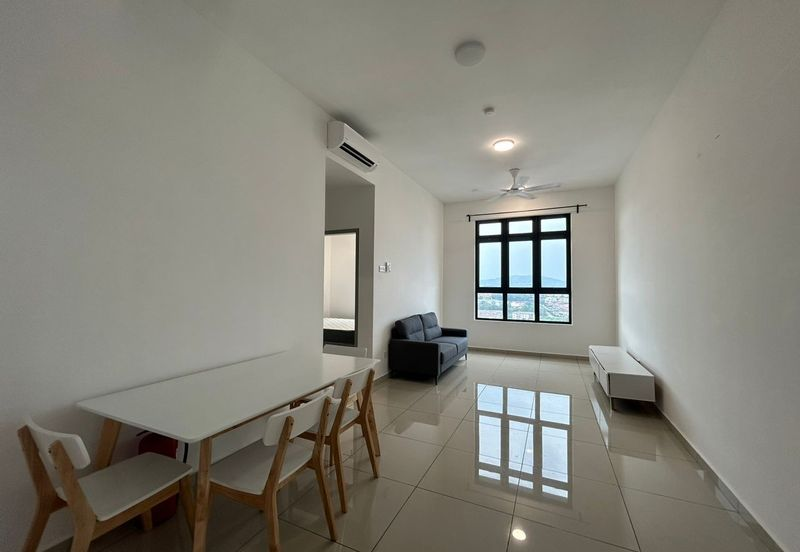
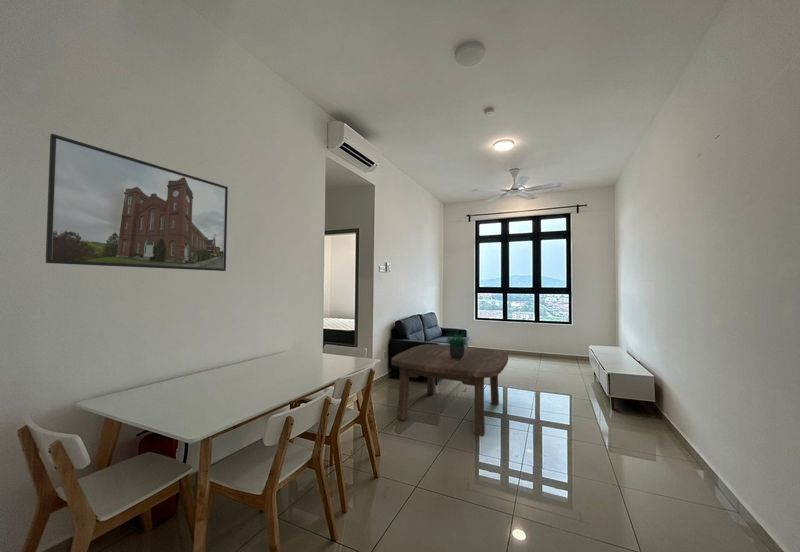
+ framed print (156, 216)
+ coffee table (451, 379)
+ potted plant (457, 340)
